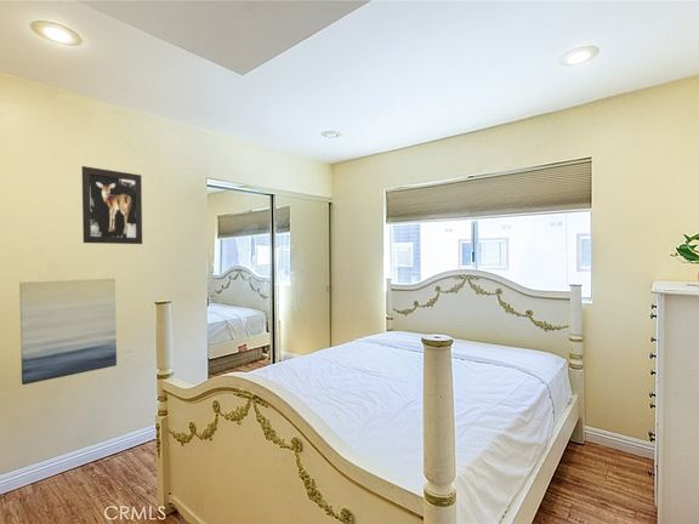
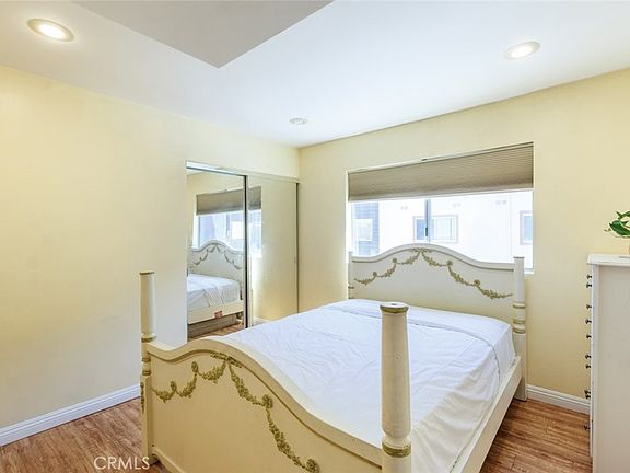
- wall art (72, 326)
- wall art (113, 206)
